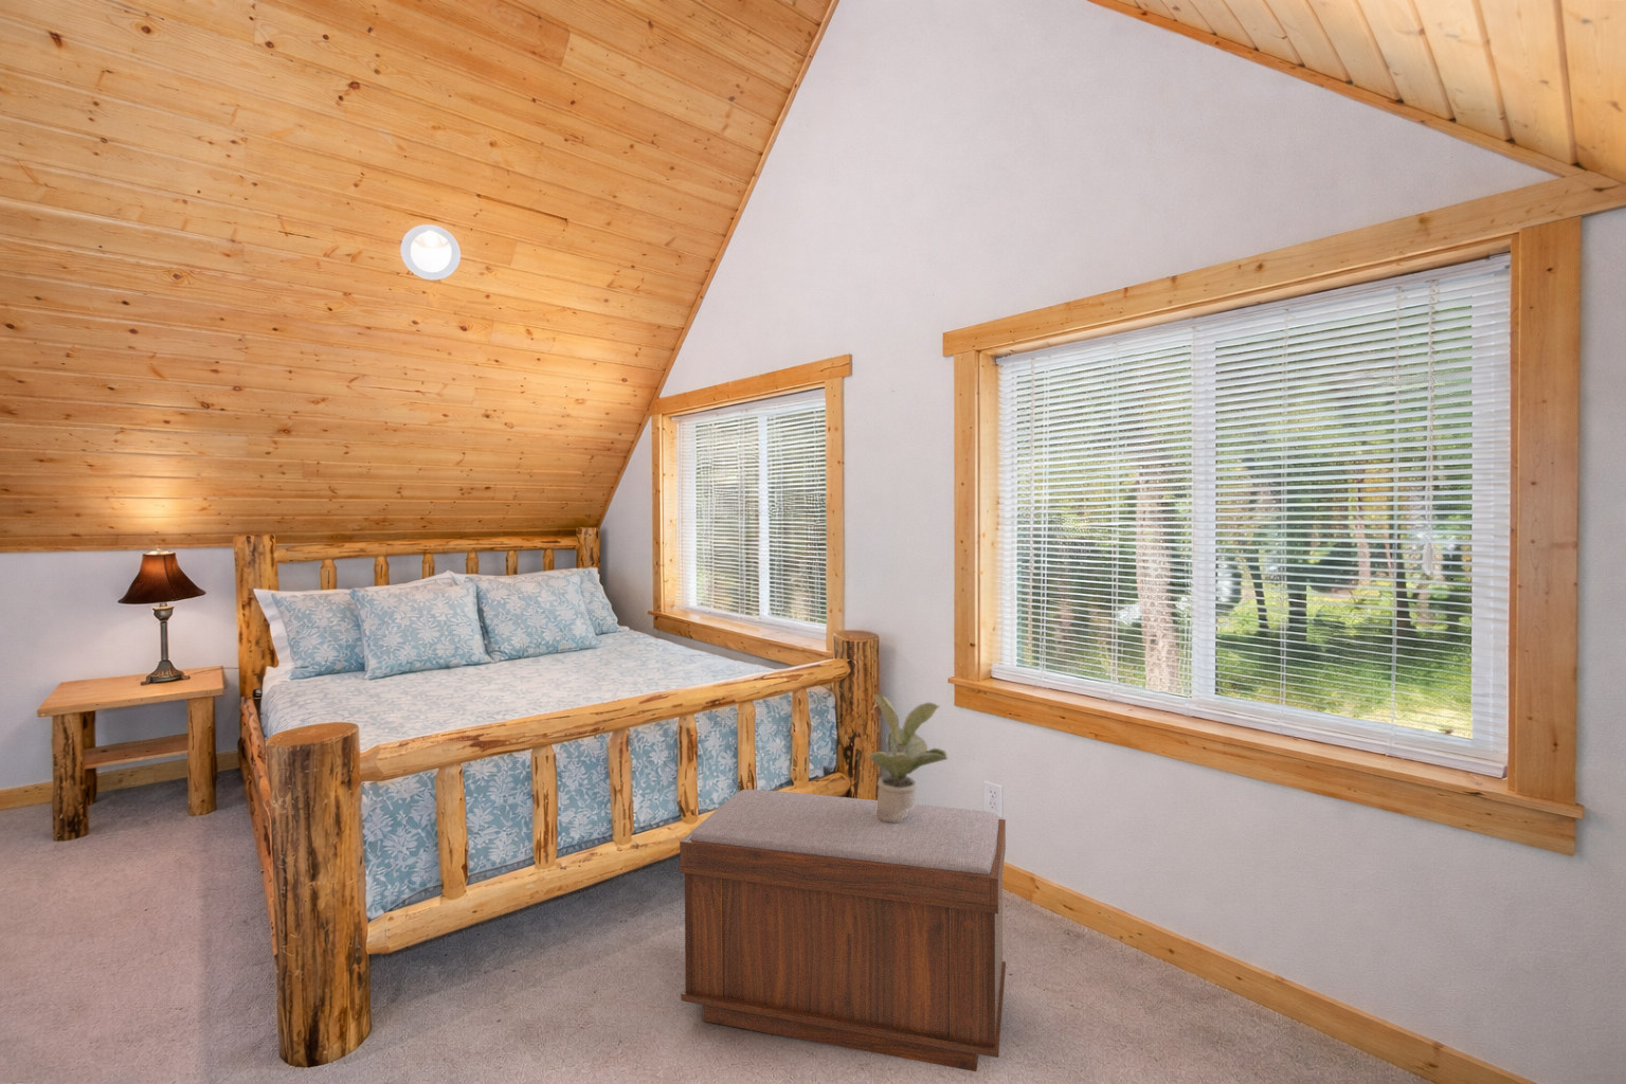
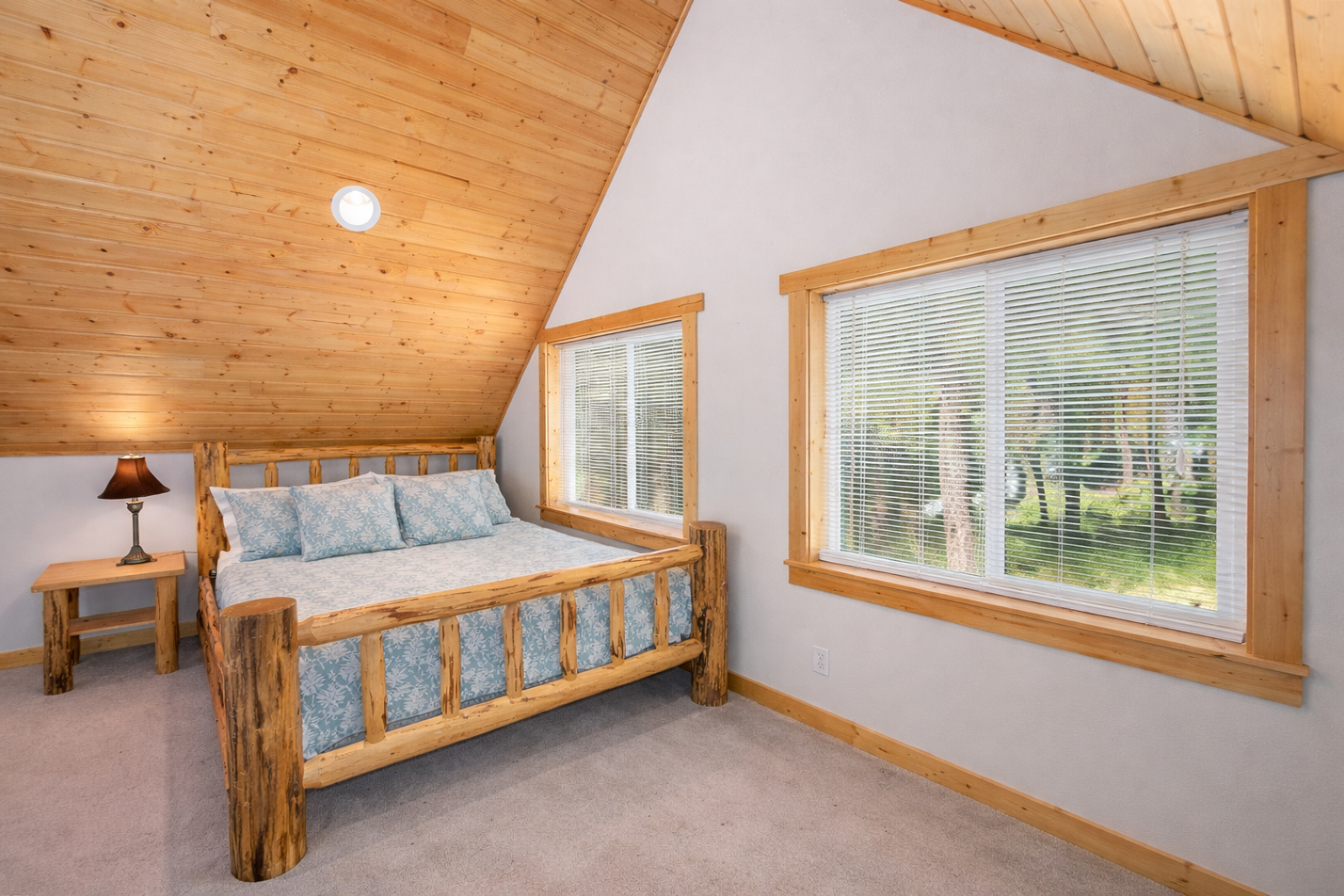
- bench (849, 910)
- potted plant (909, 757)
